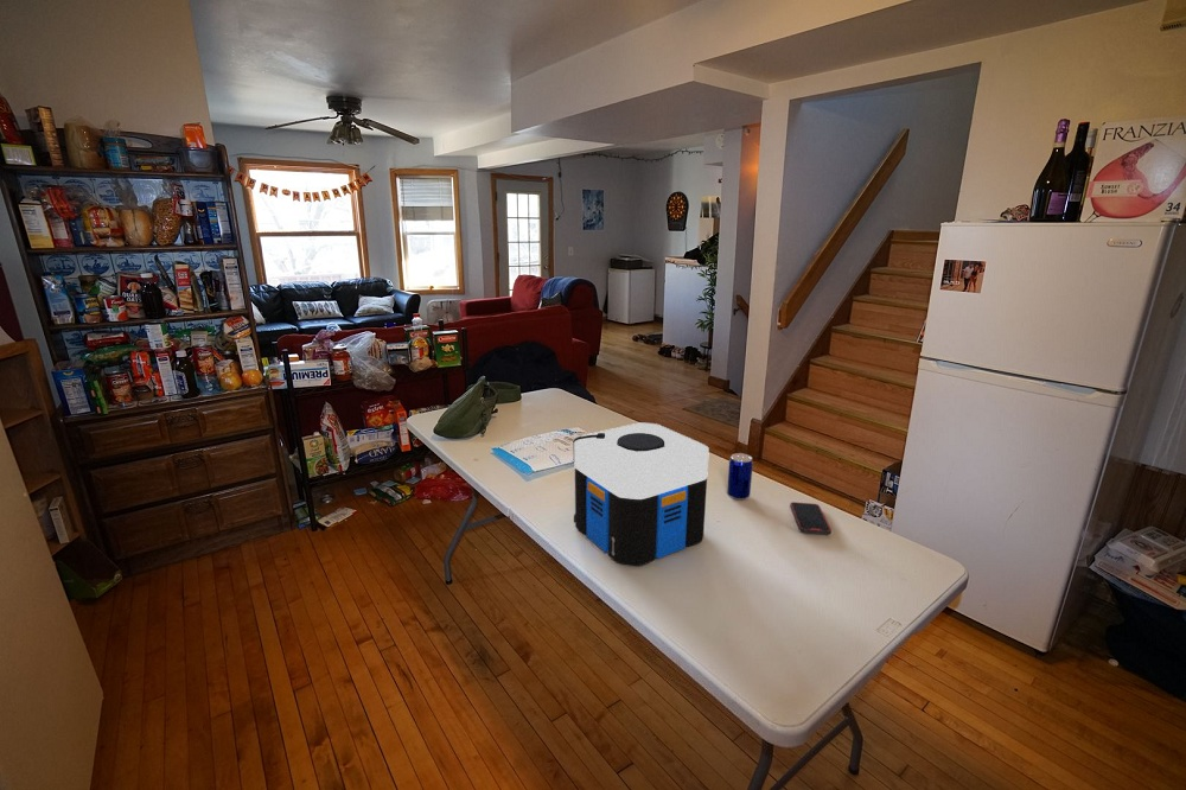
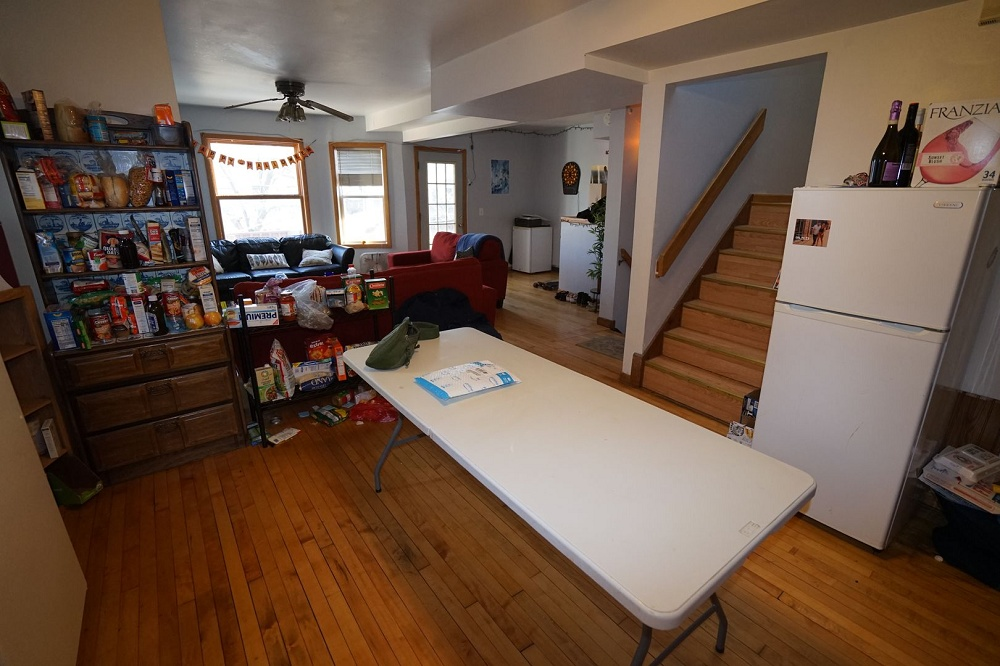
- smartphone (809, 517)
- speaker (639, 484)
- beer can (739, 476)
